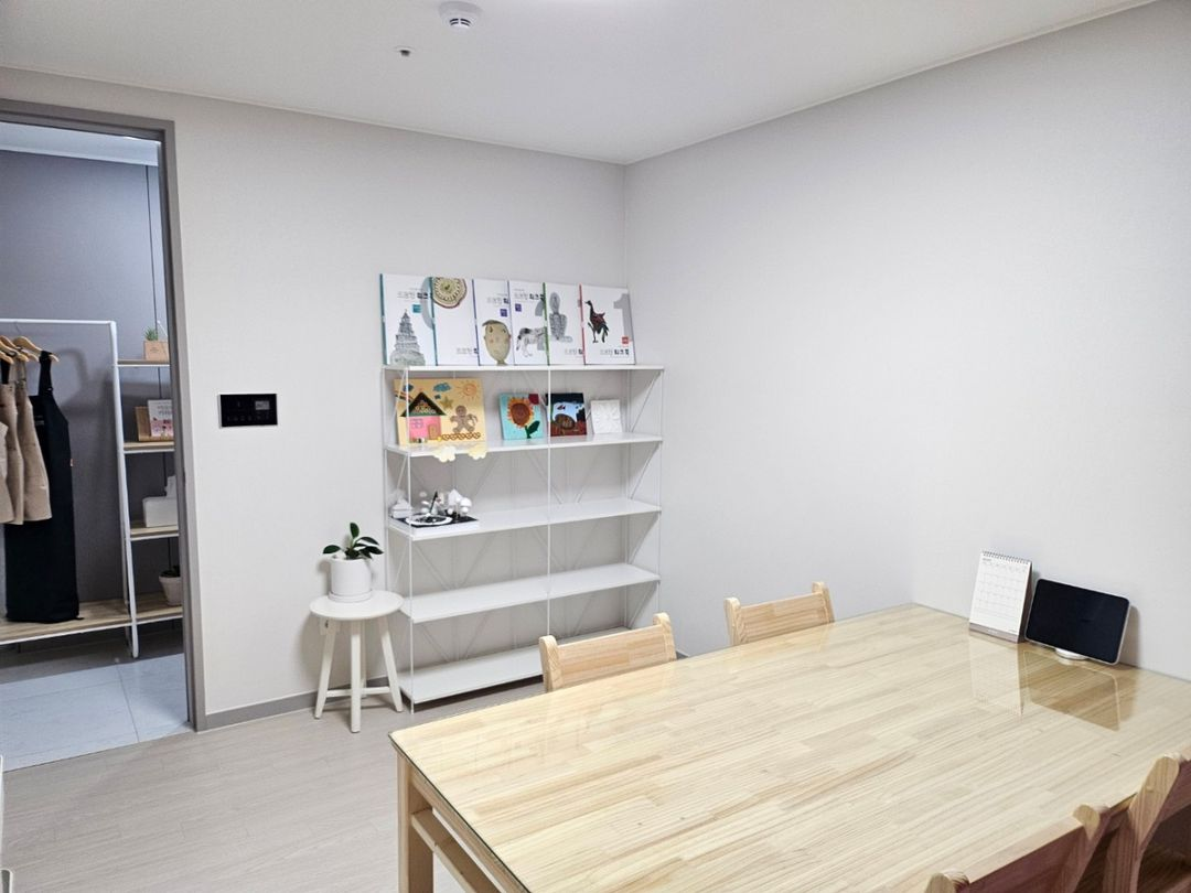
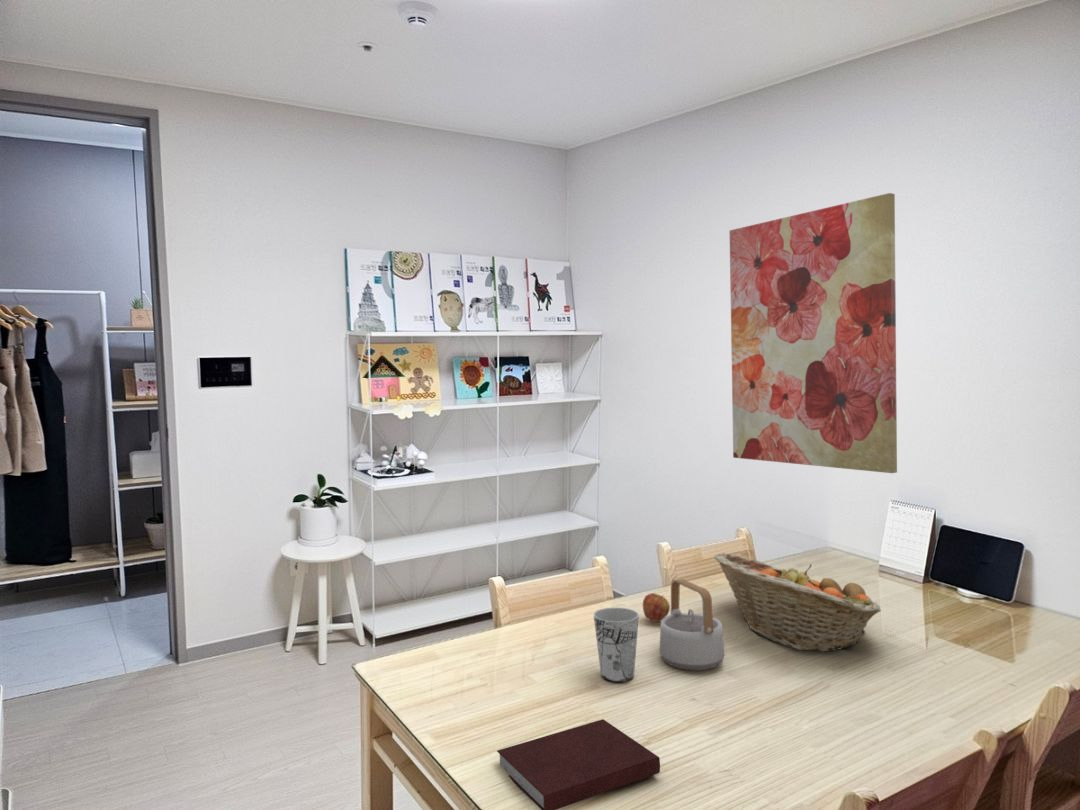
+ notebook (577, 761)
+ wall art (805, 339)
+ teapot (687, 620)
+ apple (656, 607)
+ fruit basket (792, 594)
+ cup (616, 644)
